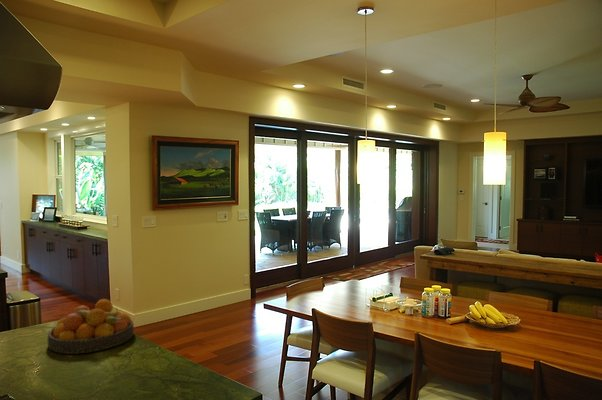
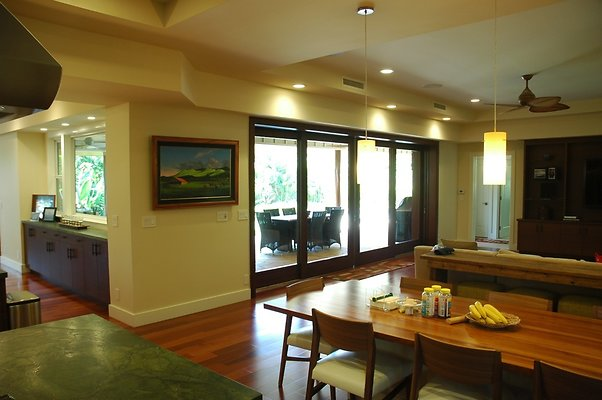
- fruit bowl (92, 322)
